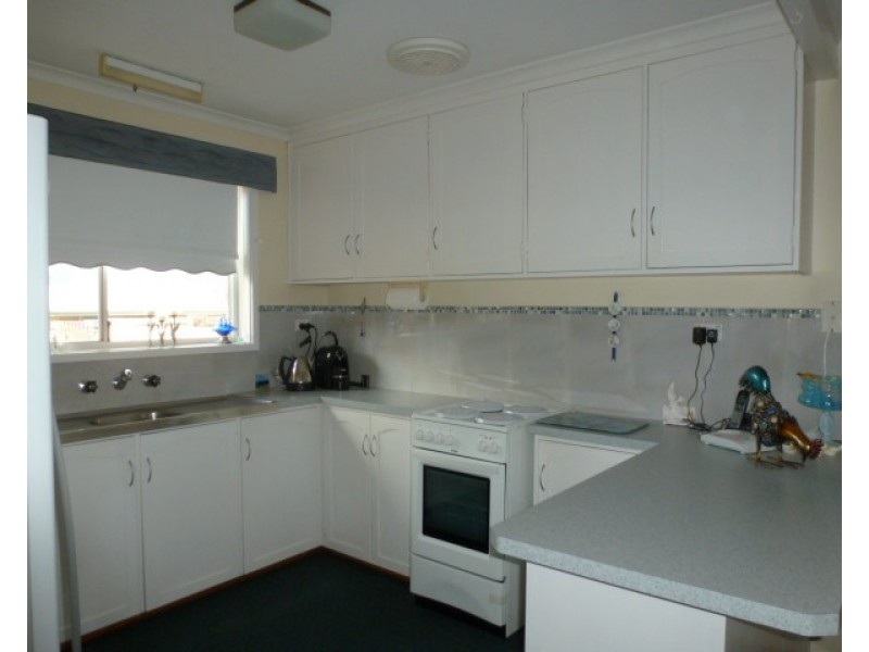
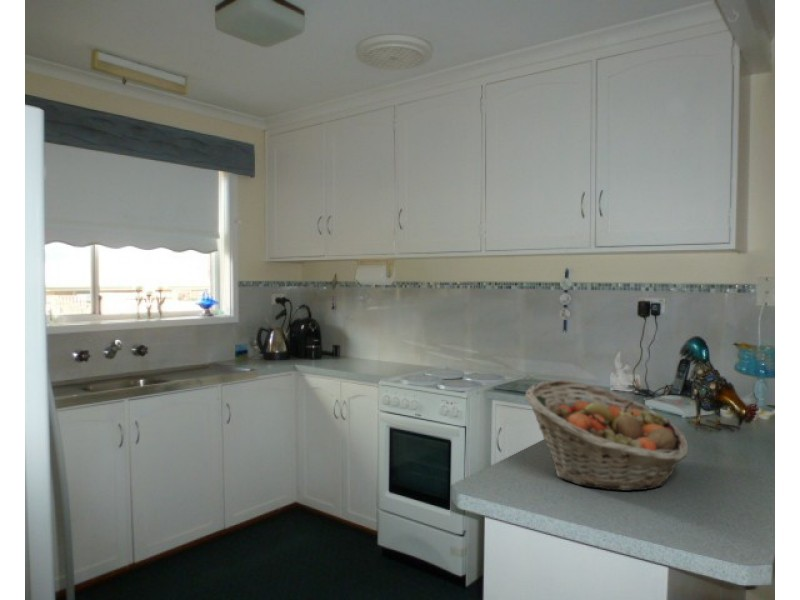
+ fruit basket (604, 429)
